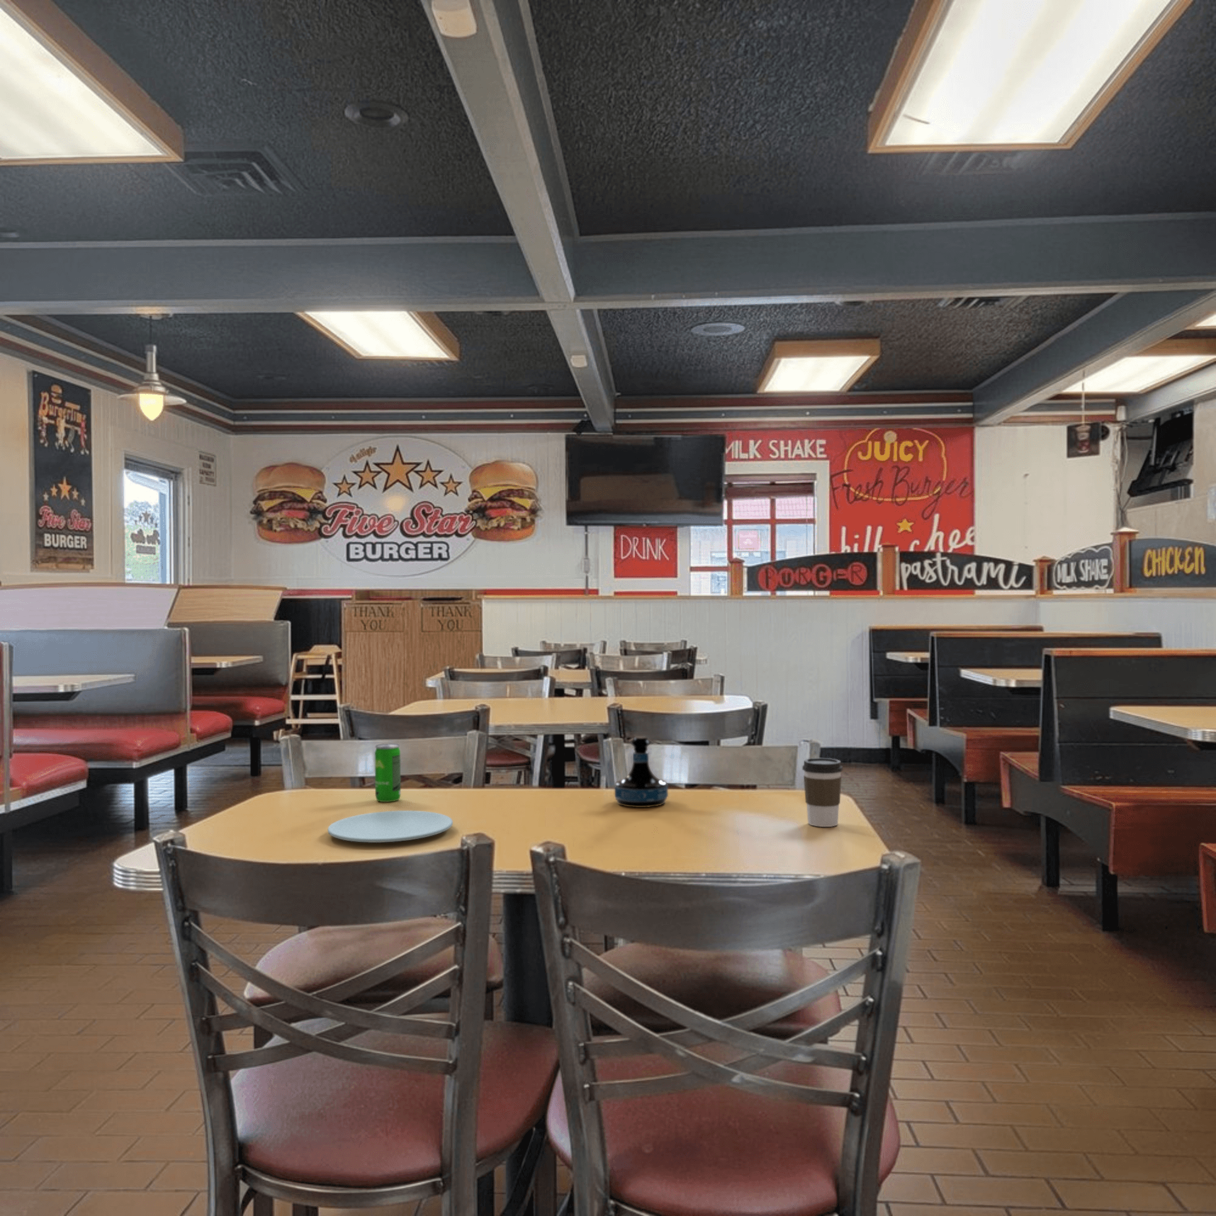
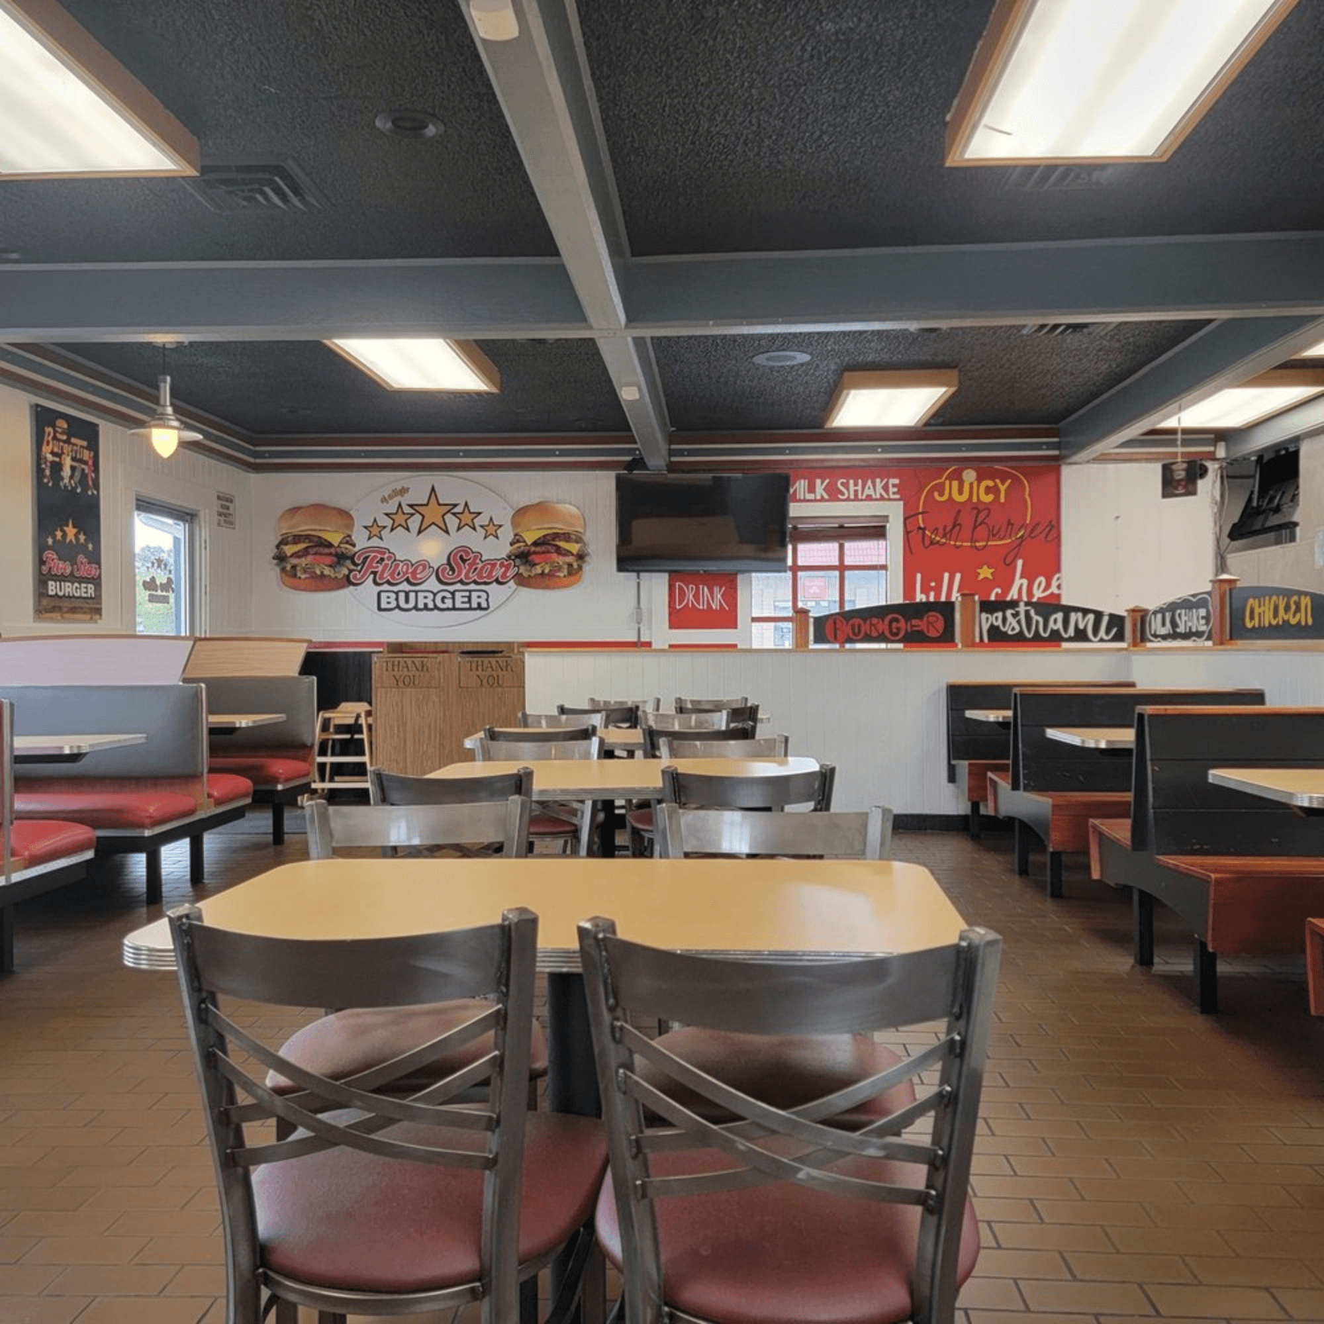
- beverage can (388, 772)
- coffee cup (823, 792)
- tequila bottle (640, 769)
- paper plate (391, 827)
